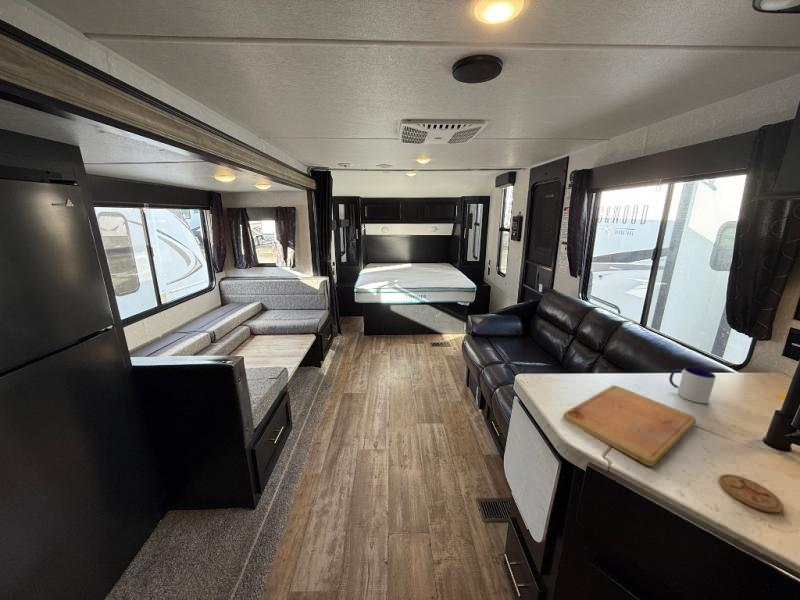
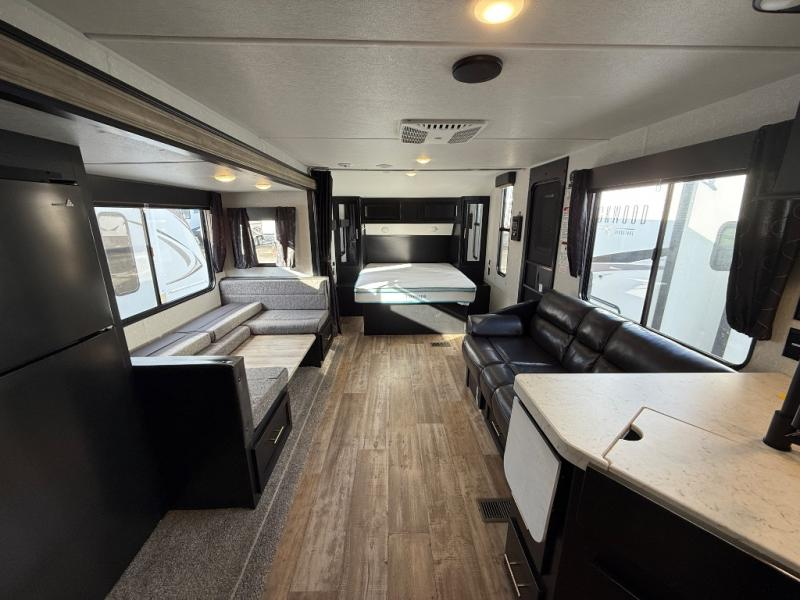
- cutting board (629, 418)
- mug (689, 382)
- coaster (749, 492)
